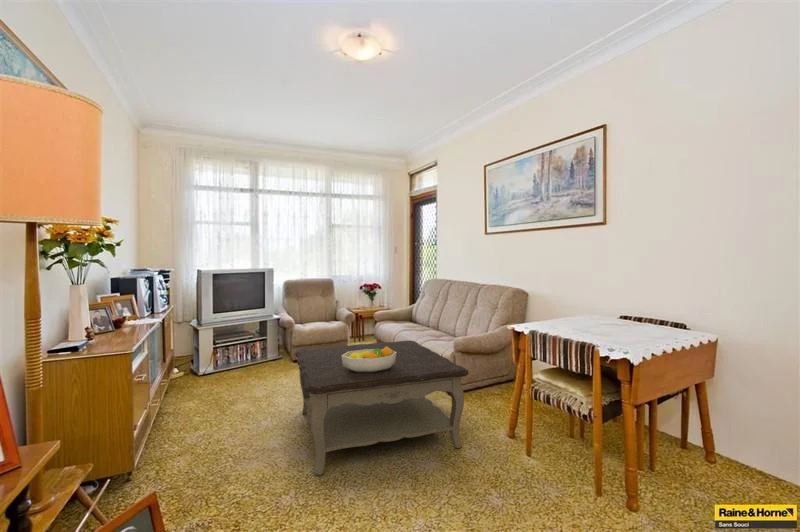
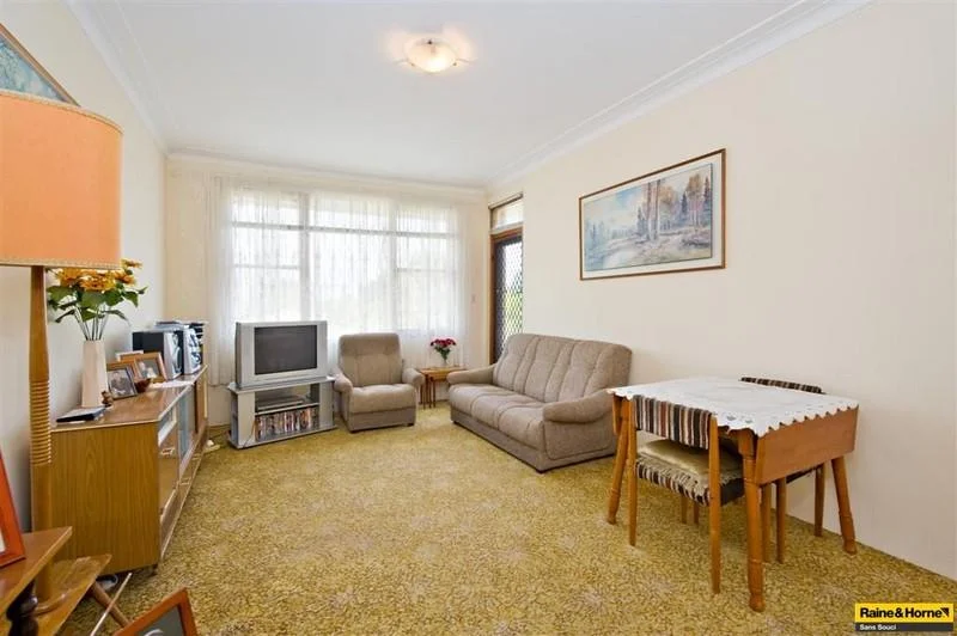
- fruit bowl (369, 357)
- coffee table (373, 393)
